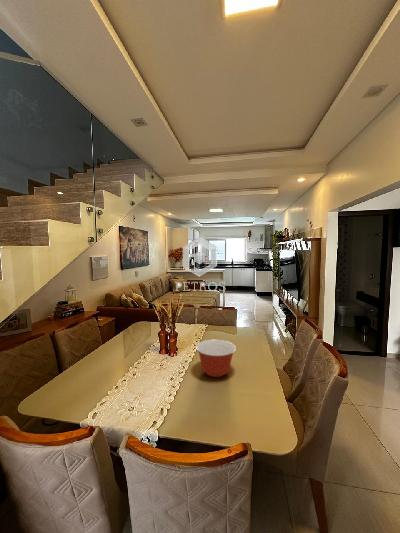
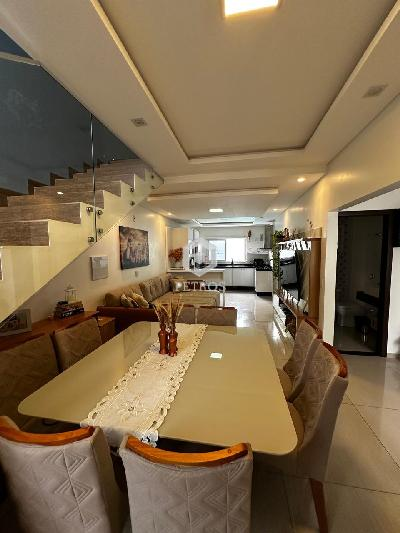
- mixing bowl (215, 359)
